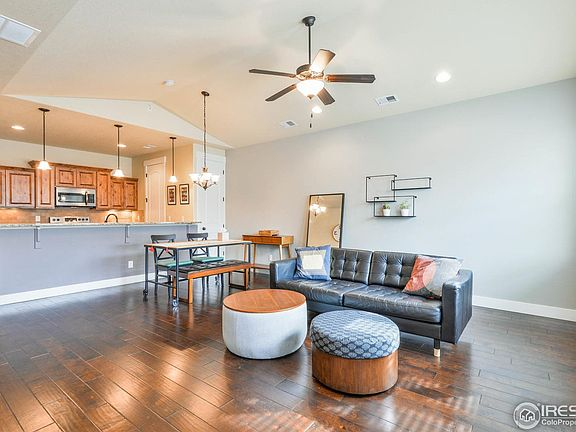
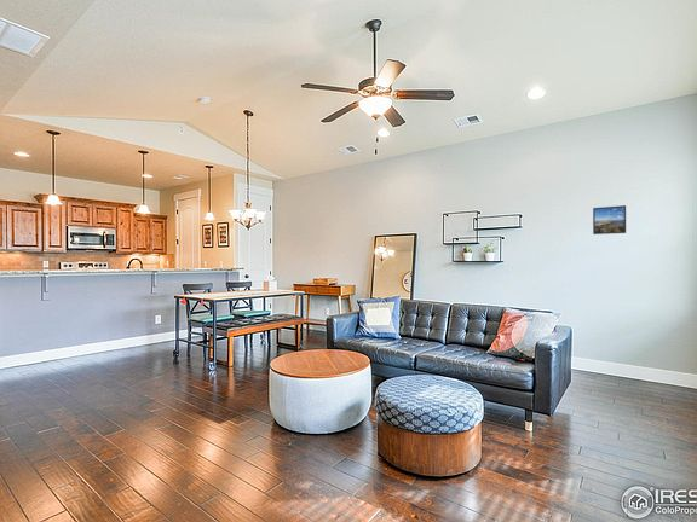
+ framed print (609, 220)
